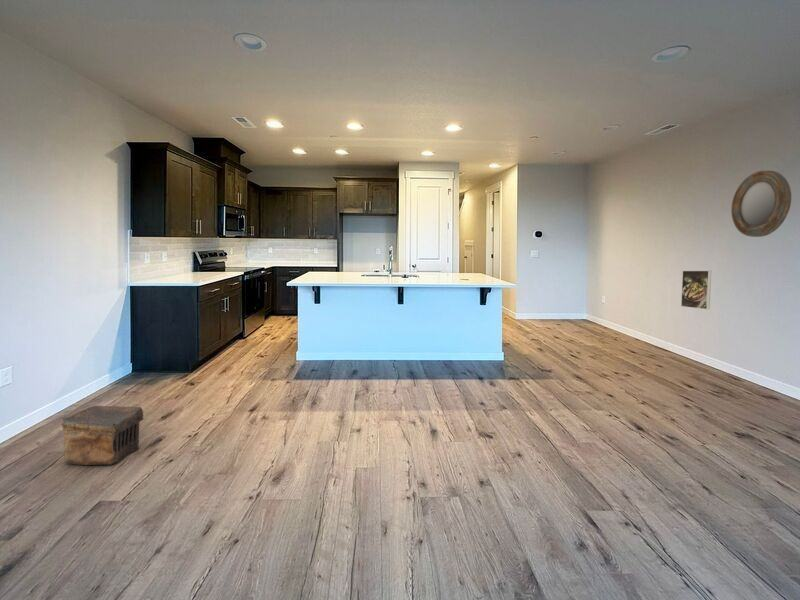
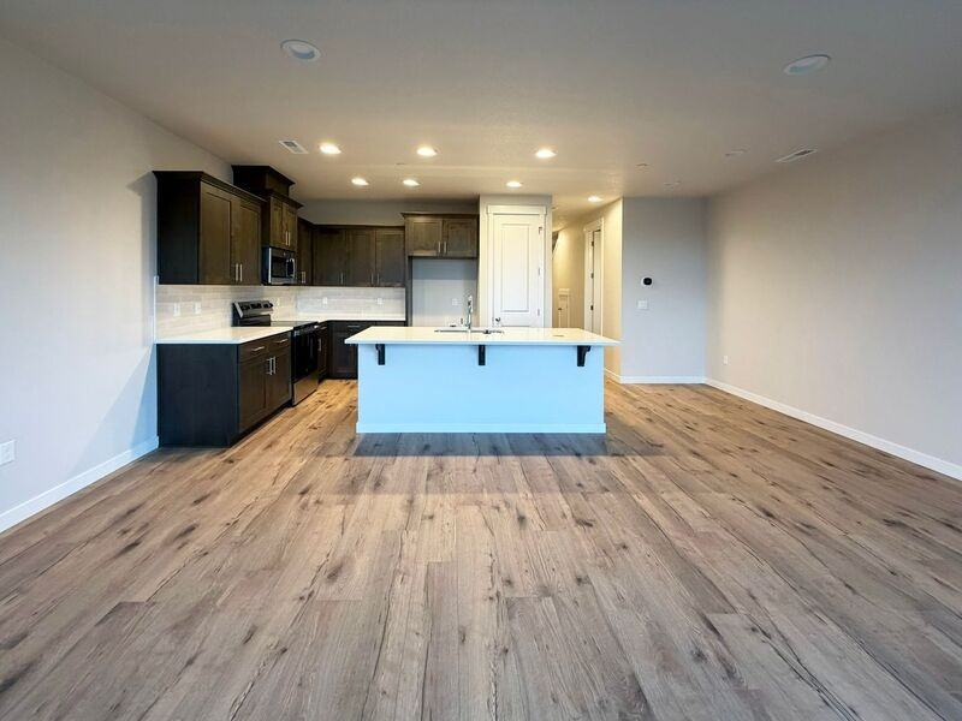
- home mirror (758, 204)
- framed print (695, 289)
- pouch (102, 434)
